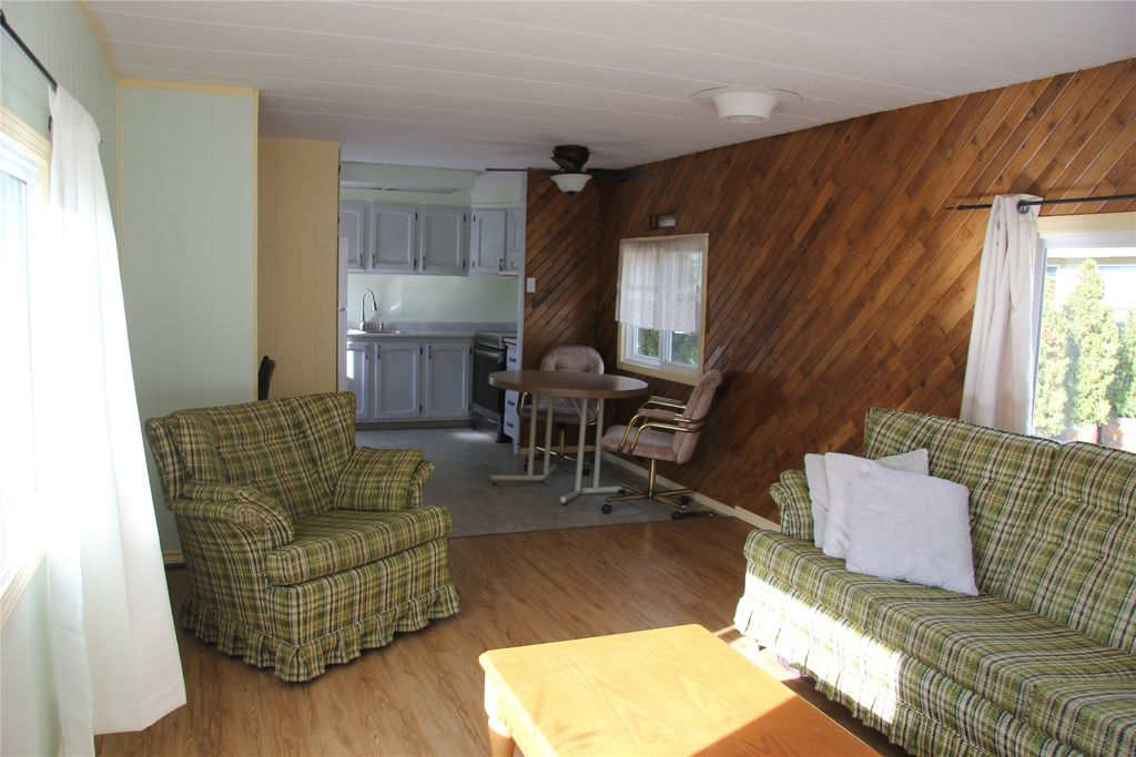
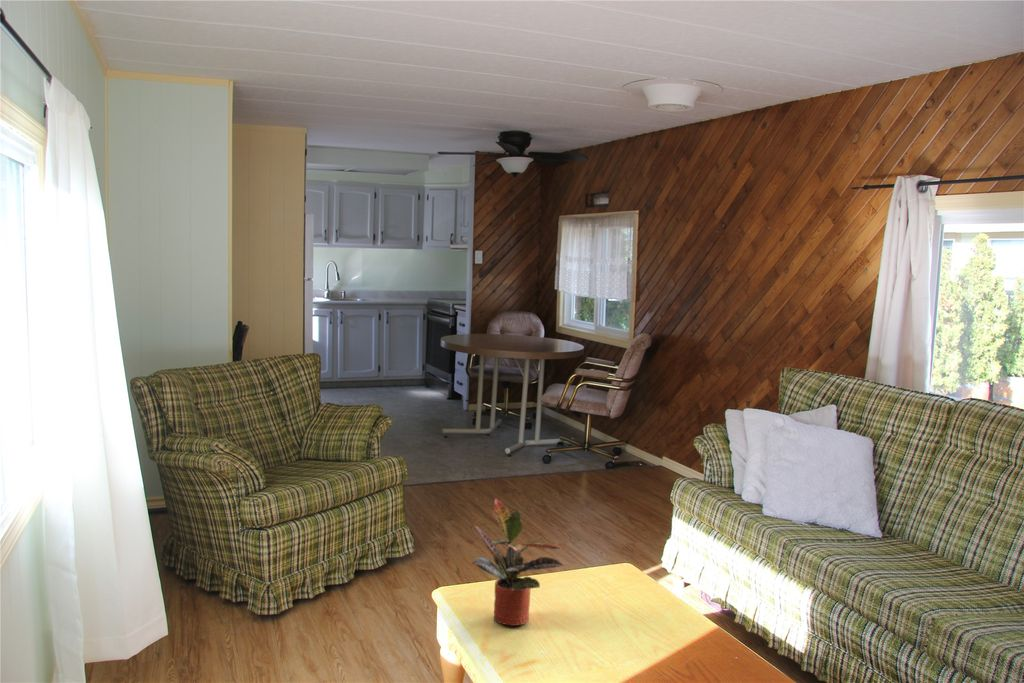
+ potted plant (514, 567)
